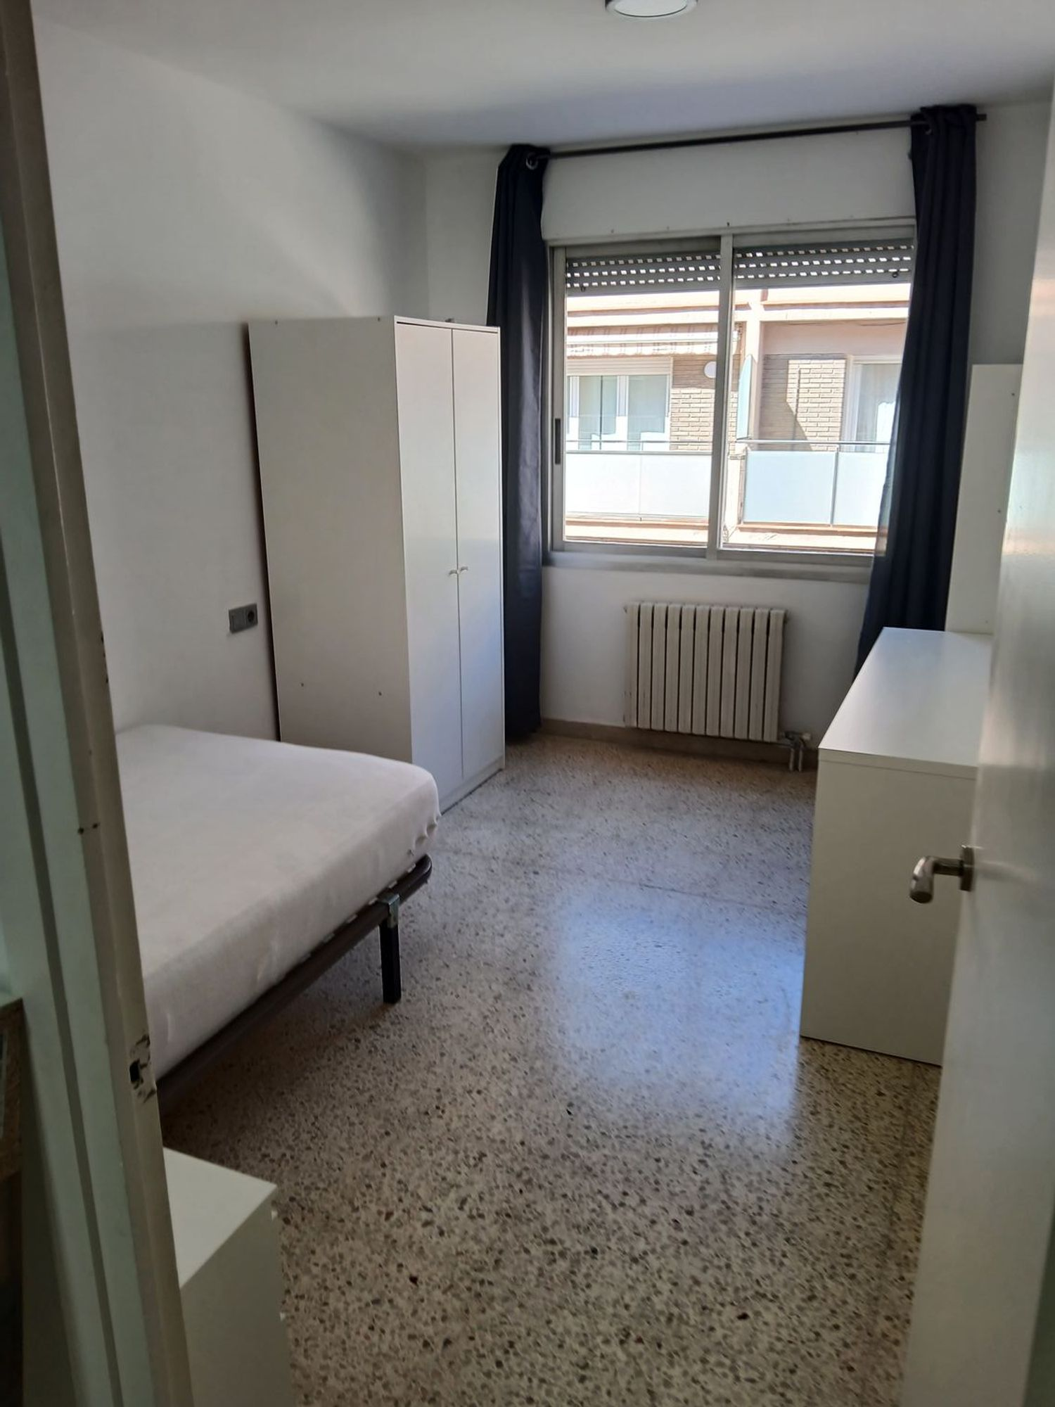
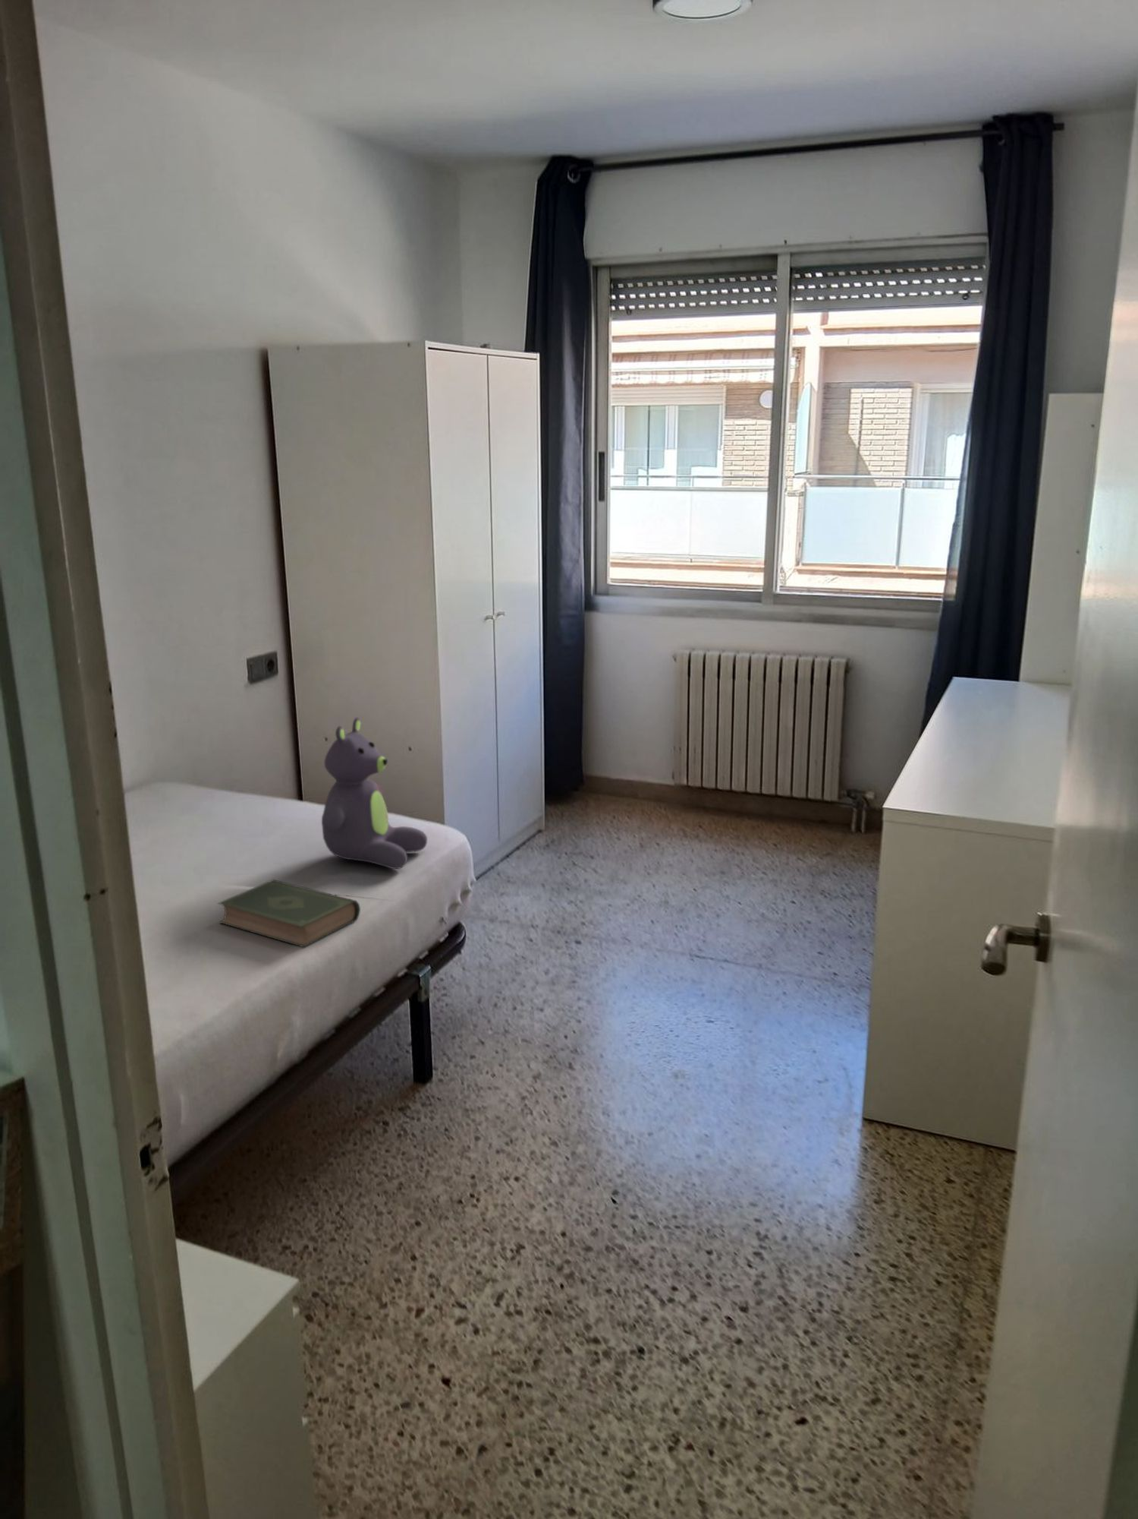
+ stuffed bear (371, 791)
+ book (289, 910)
